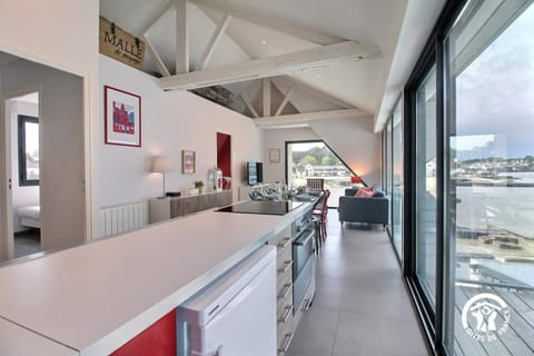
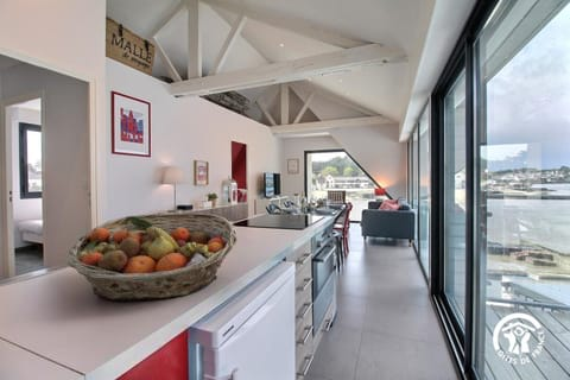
+ fruit basket (160, 249)
